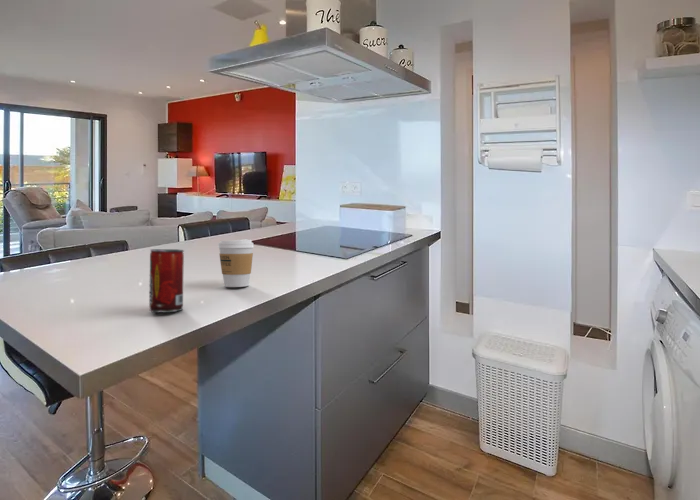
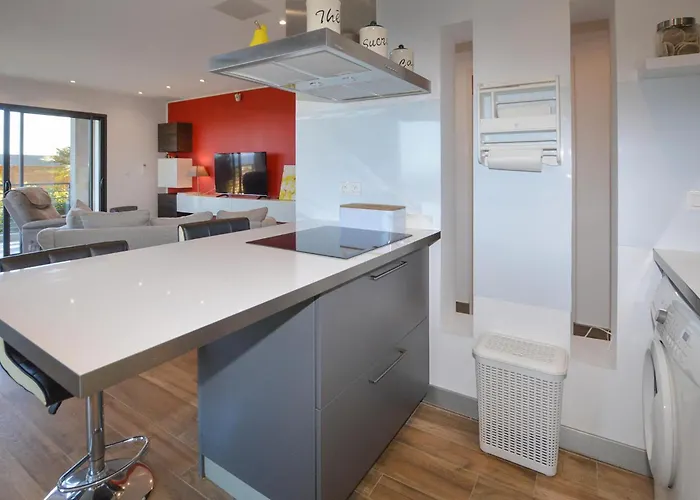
- coffee cup (236, 262)
- beverage can (166, 279)
